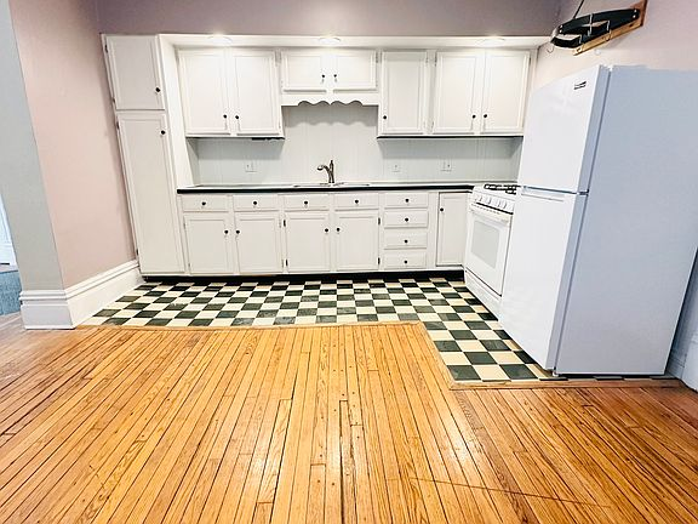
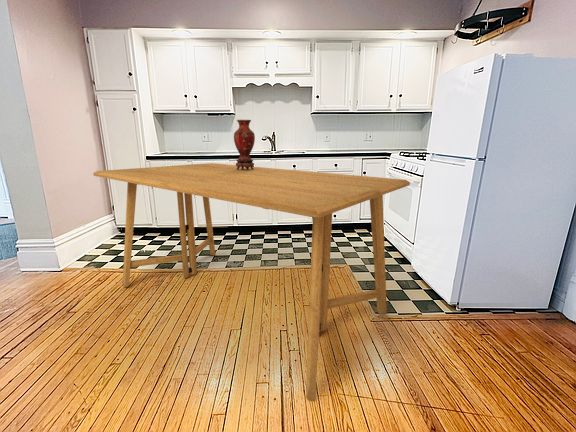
+ vase (244, 145)
+ dining table (214, 247)
